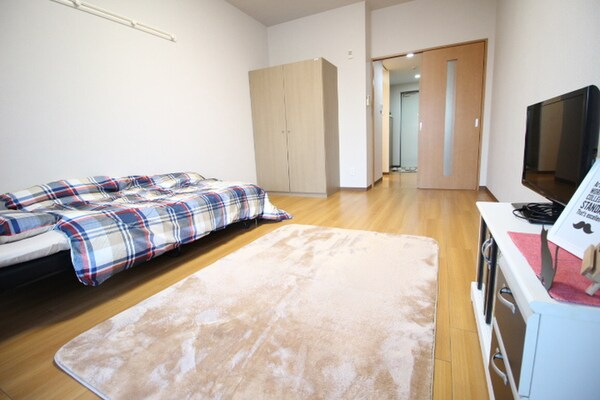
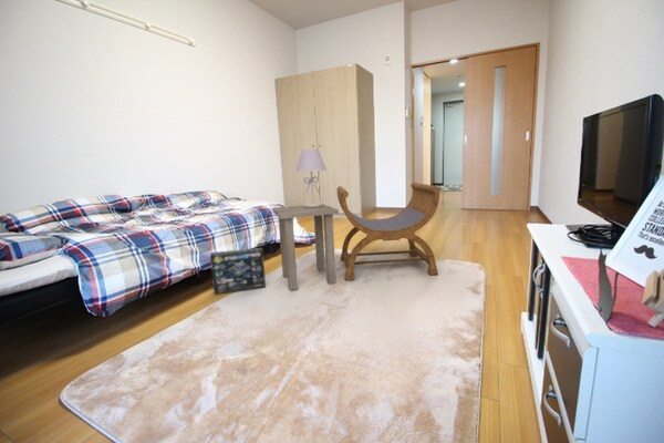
+ stool (383, 227)
+ side table (315, 244)
+ box (238, 270)
+ table lamp (311, 177)
